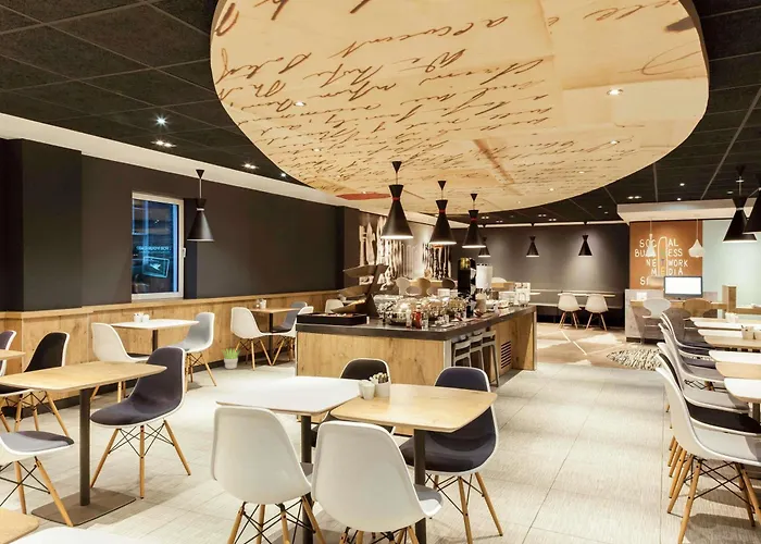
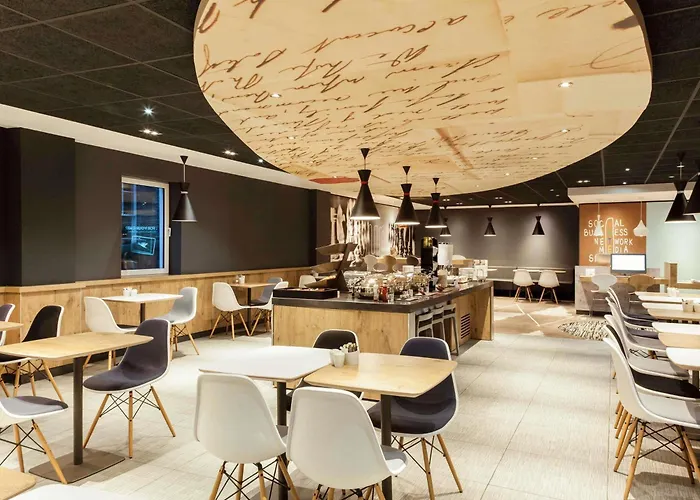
- potted plant (230, 358)
